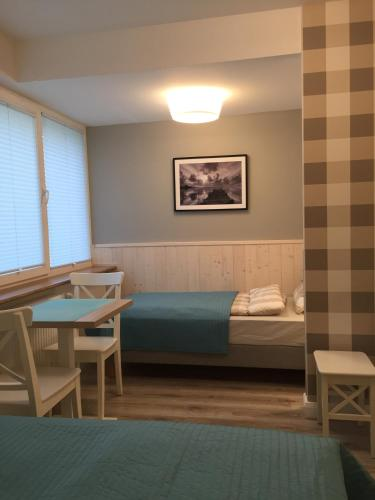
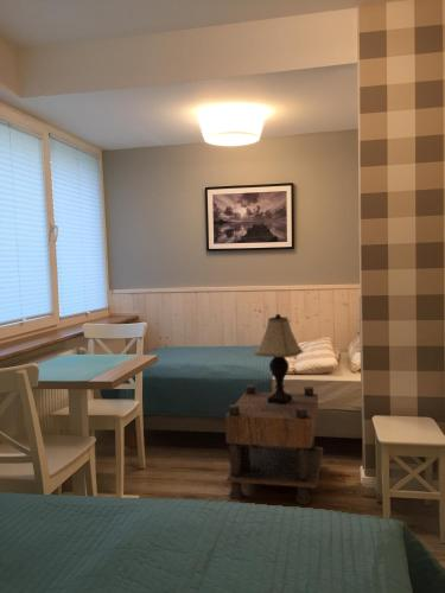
+ nightstand (275, 438)
+ lamp (279, 357)
